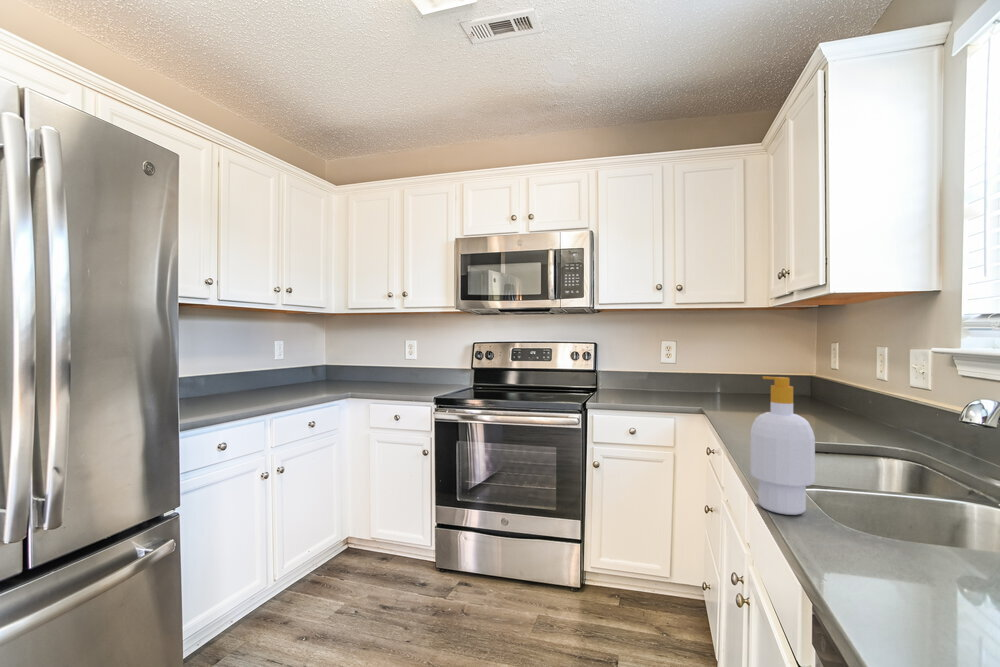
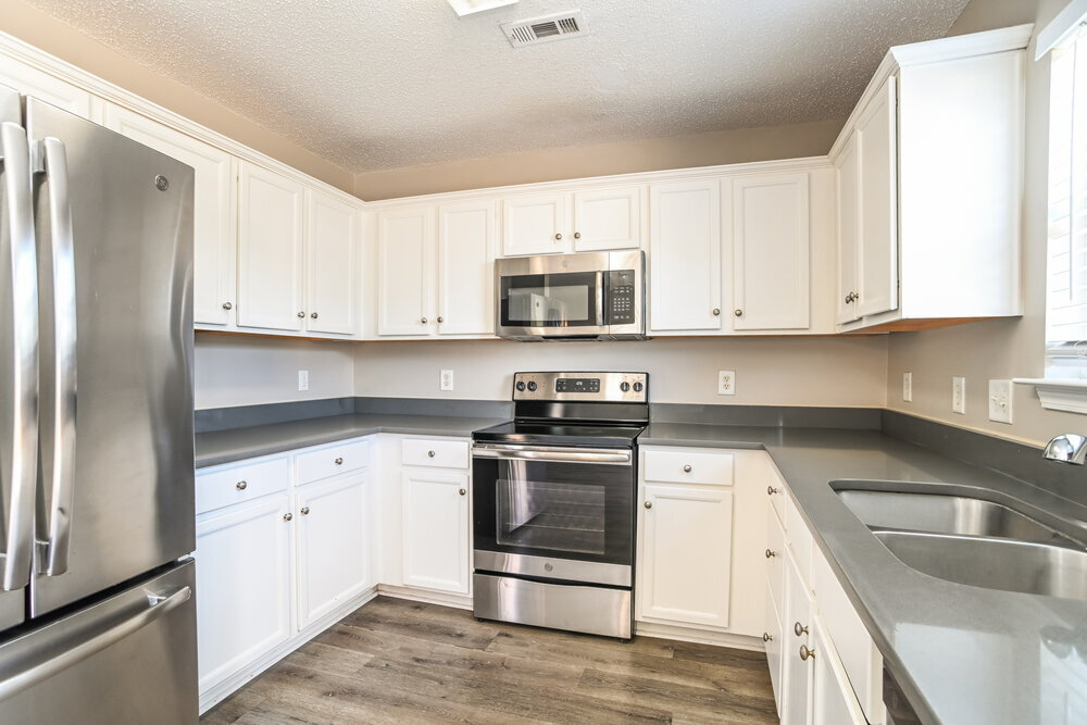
- soap bottle (781, 443)
